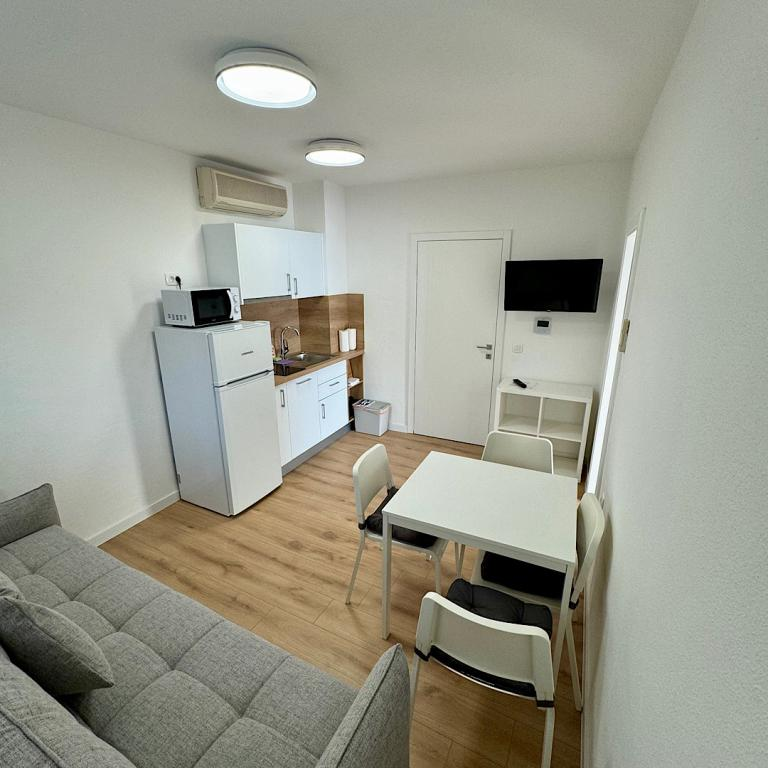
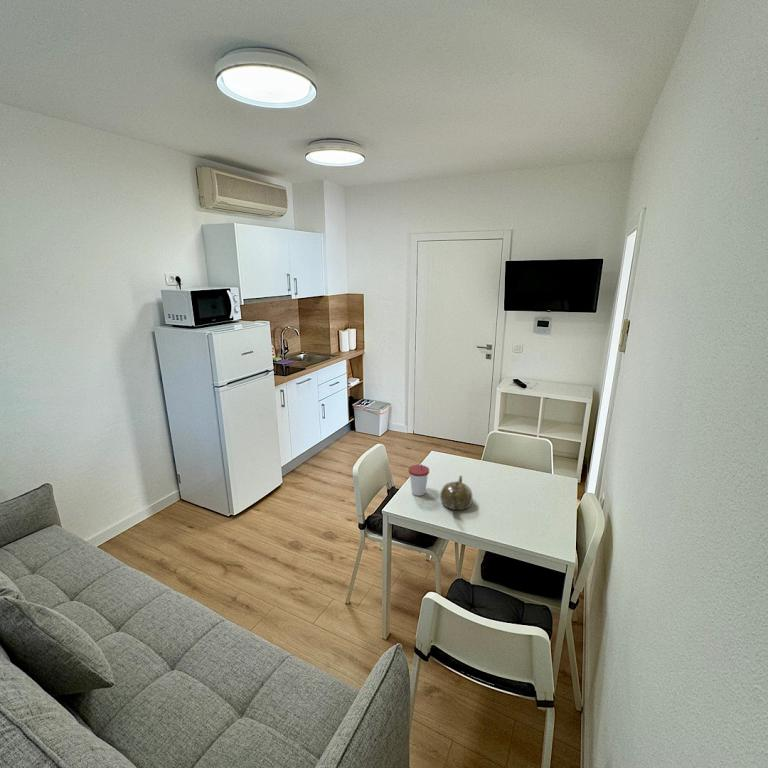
+ teapot (455, 493)
+ cup (418, 477)
